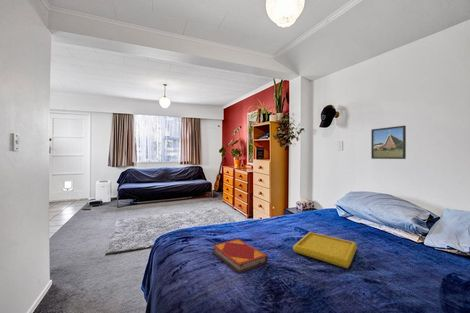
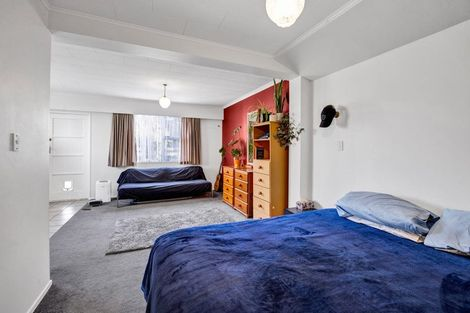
- serving tray (325, 247)
- hardback book (238, 253)
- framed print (387, 143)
